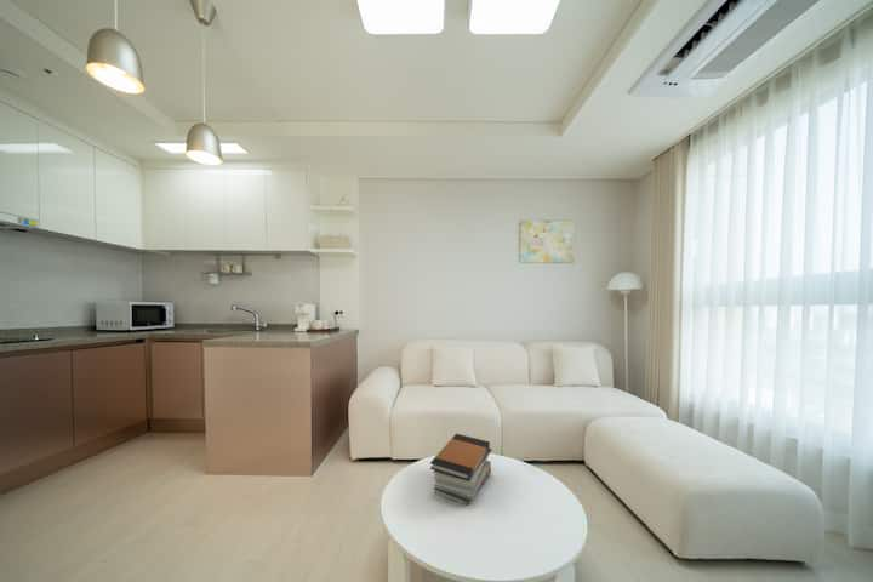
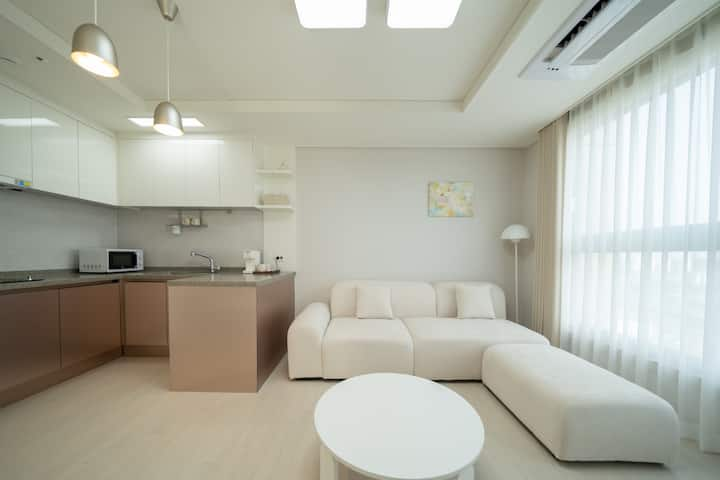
- book stack (462, 467)
